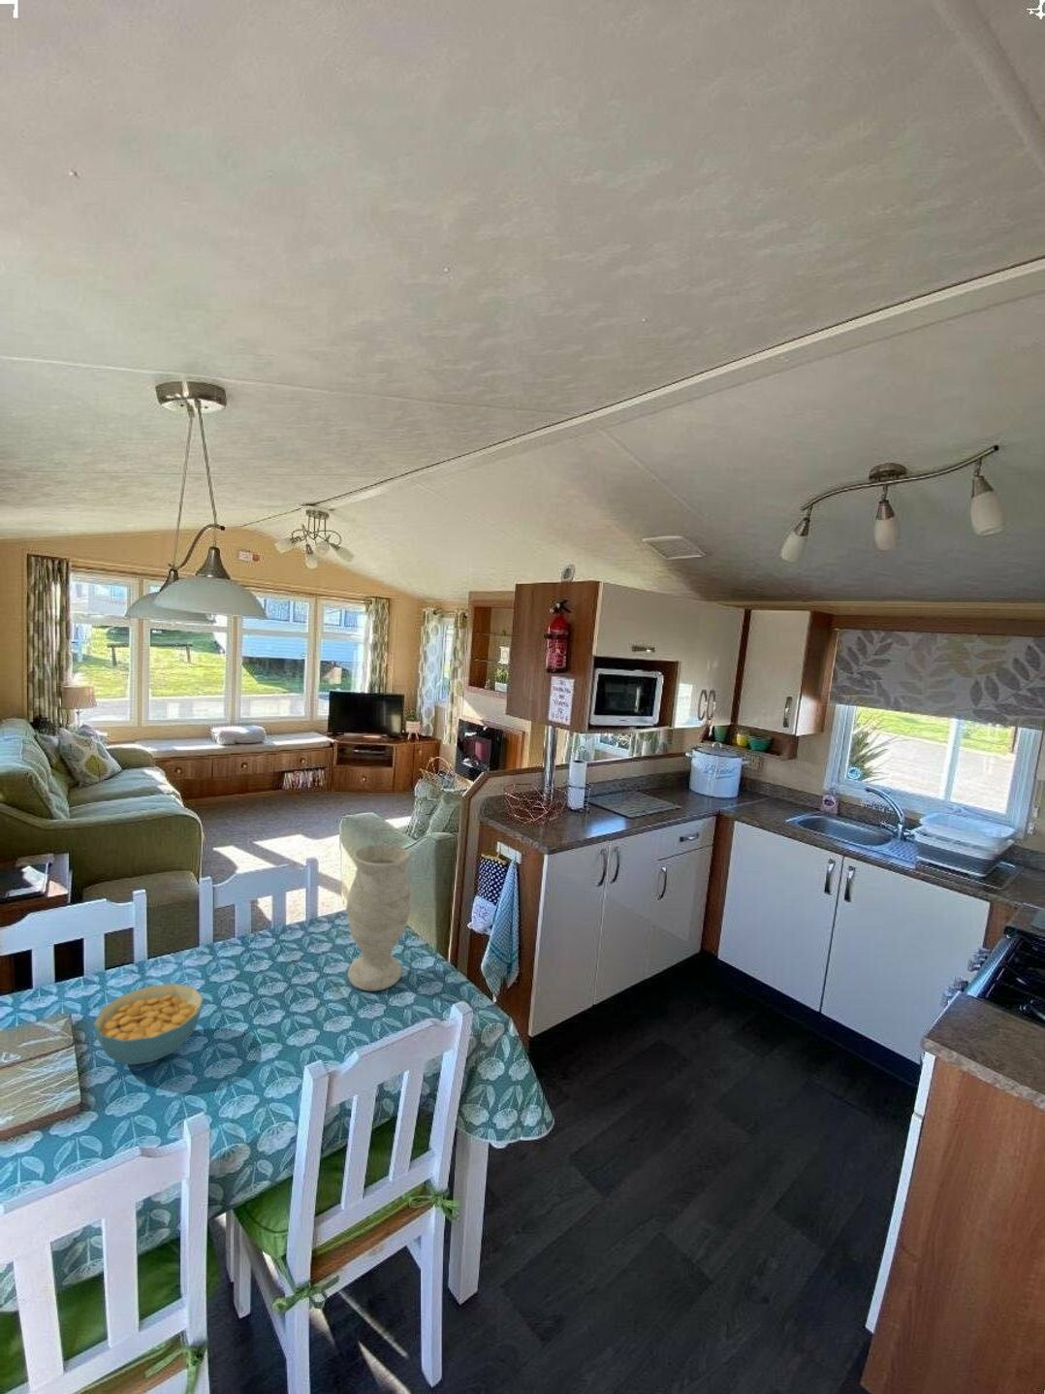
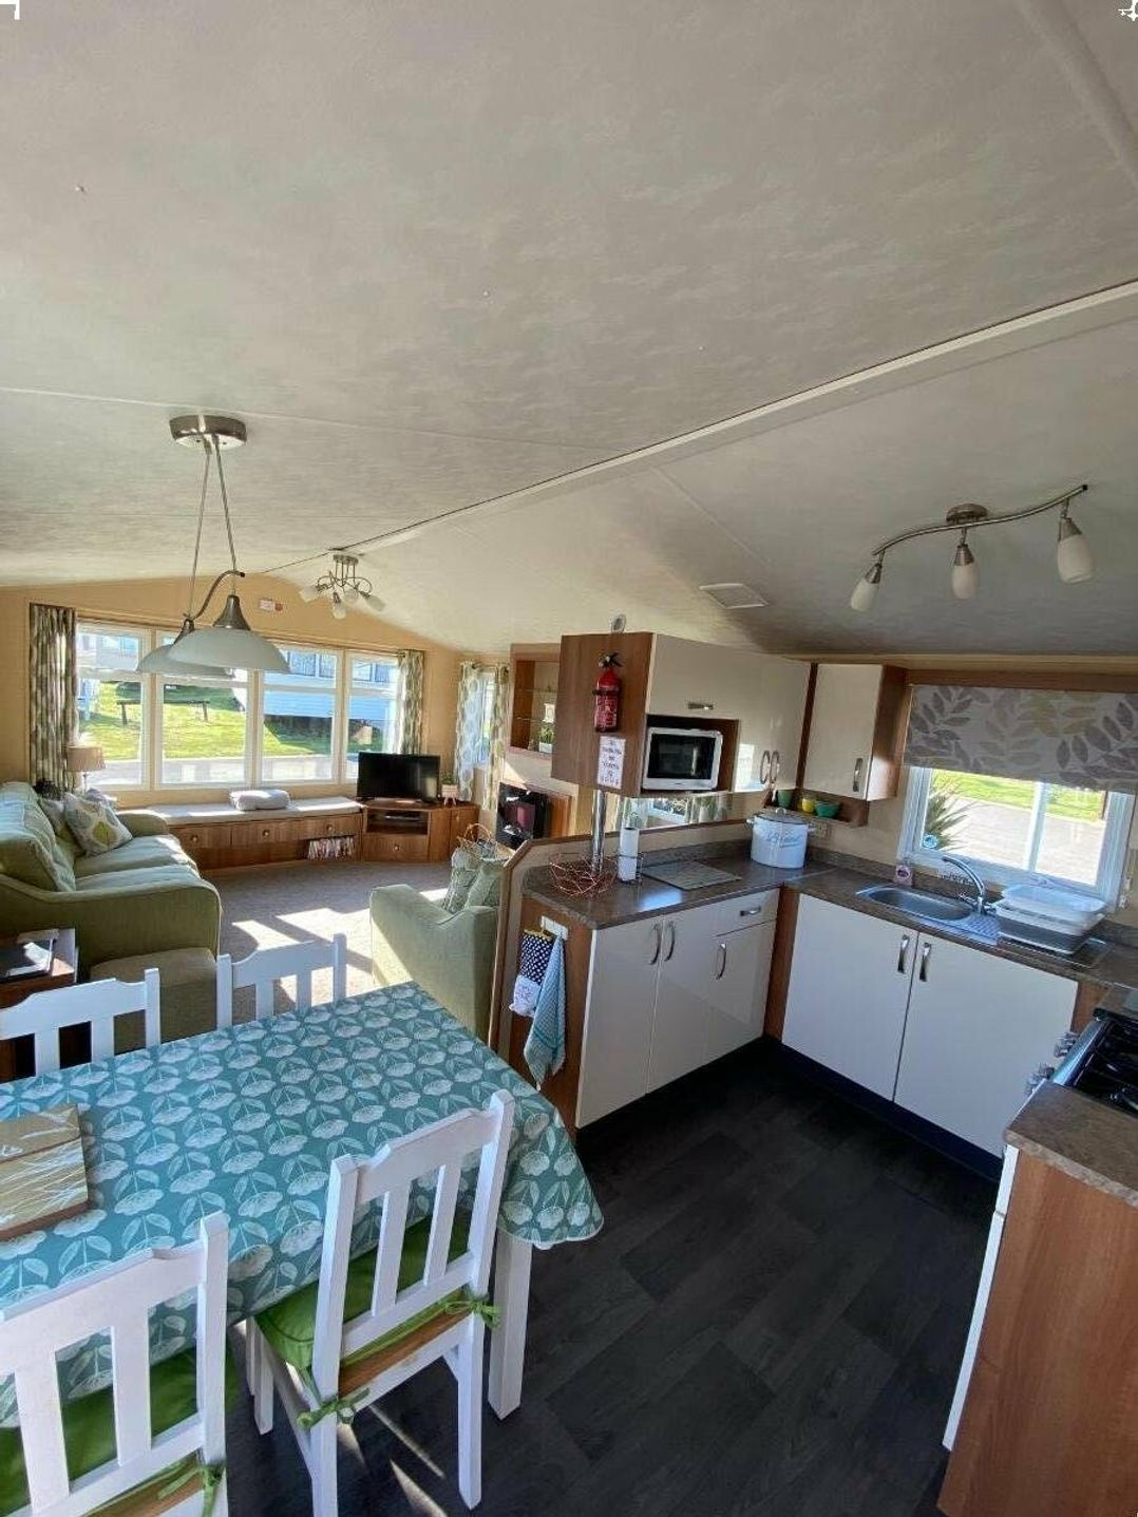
- cereal bowl (150, 1031)
- vase (378, 916)
